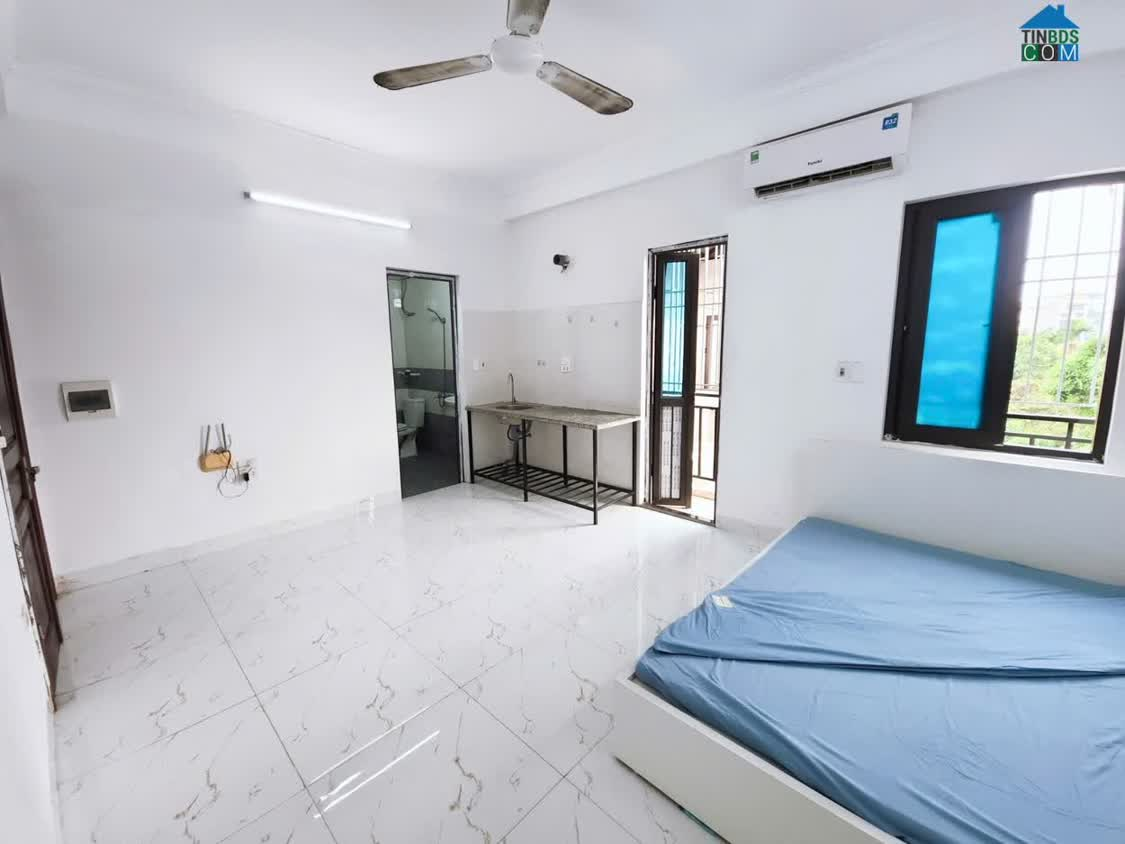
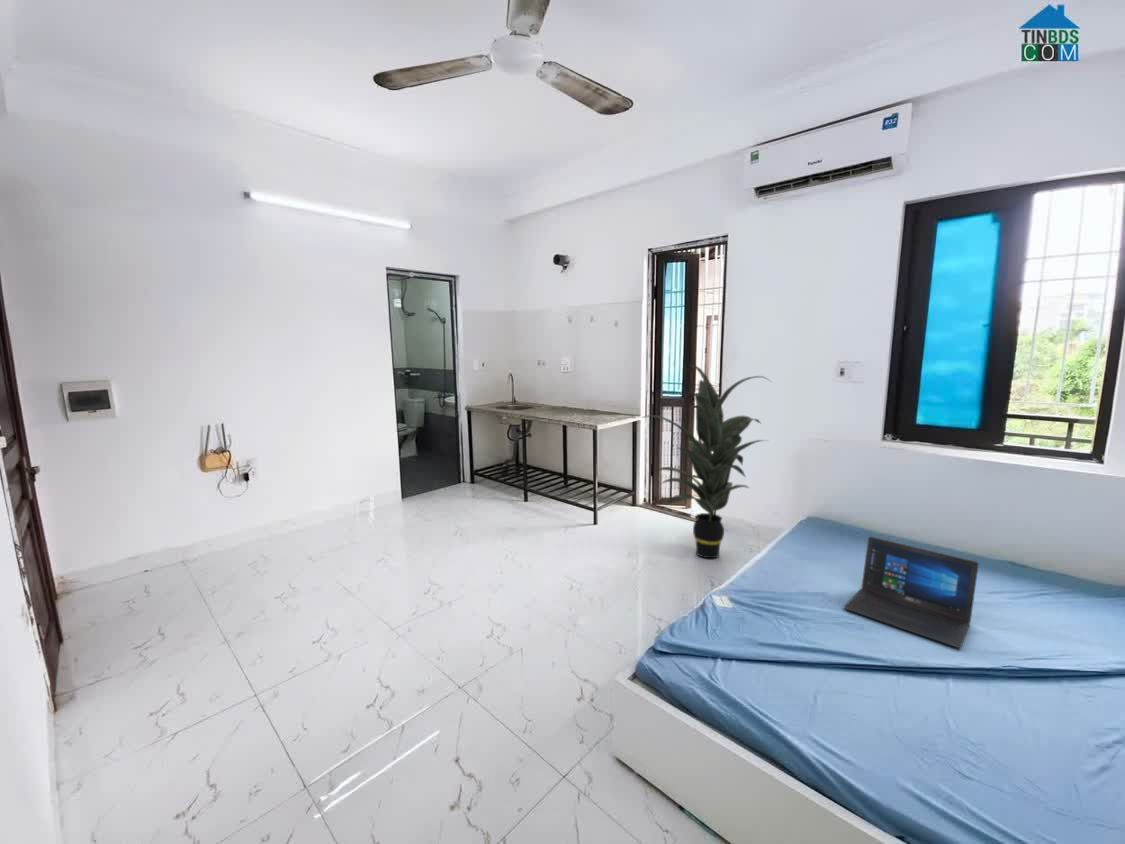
+ laptop (909, 586)
+ indoor plant (707, 460)
